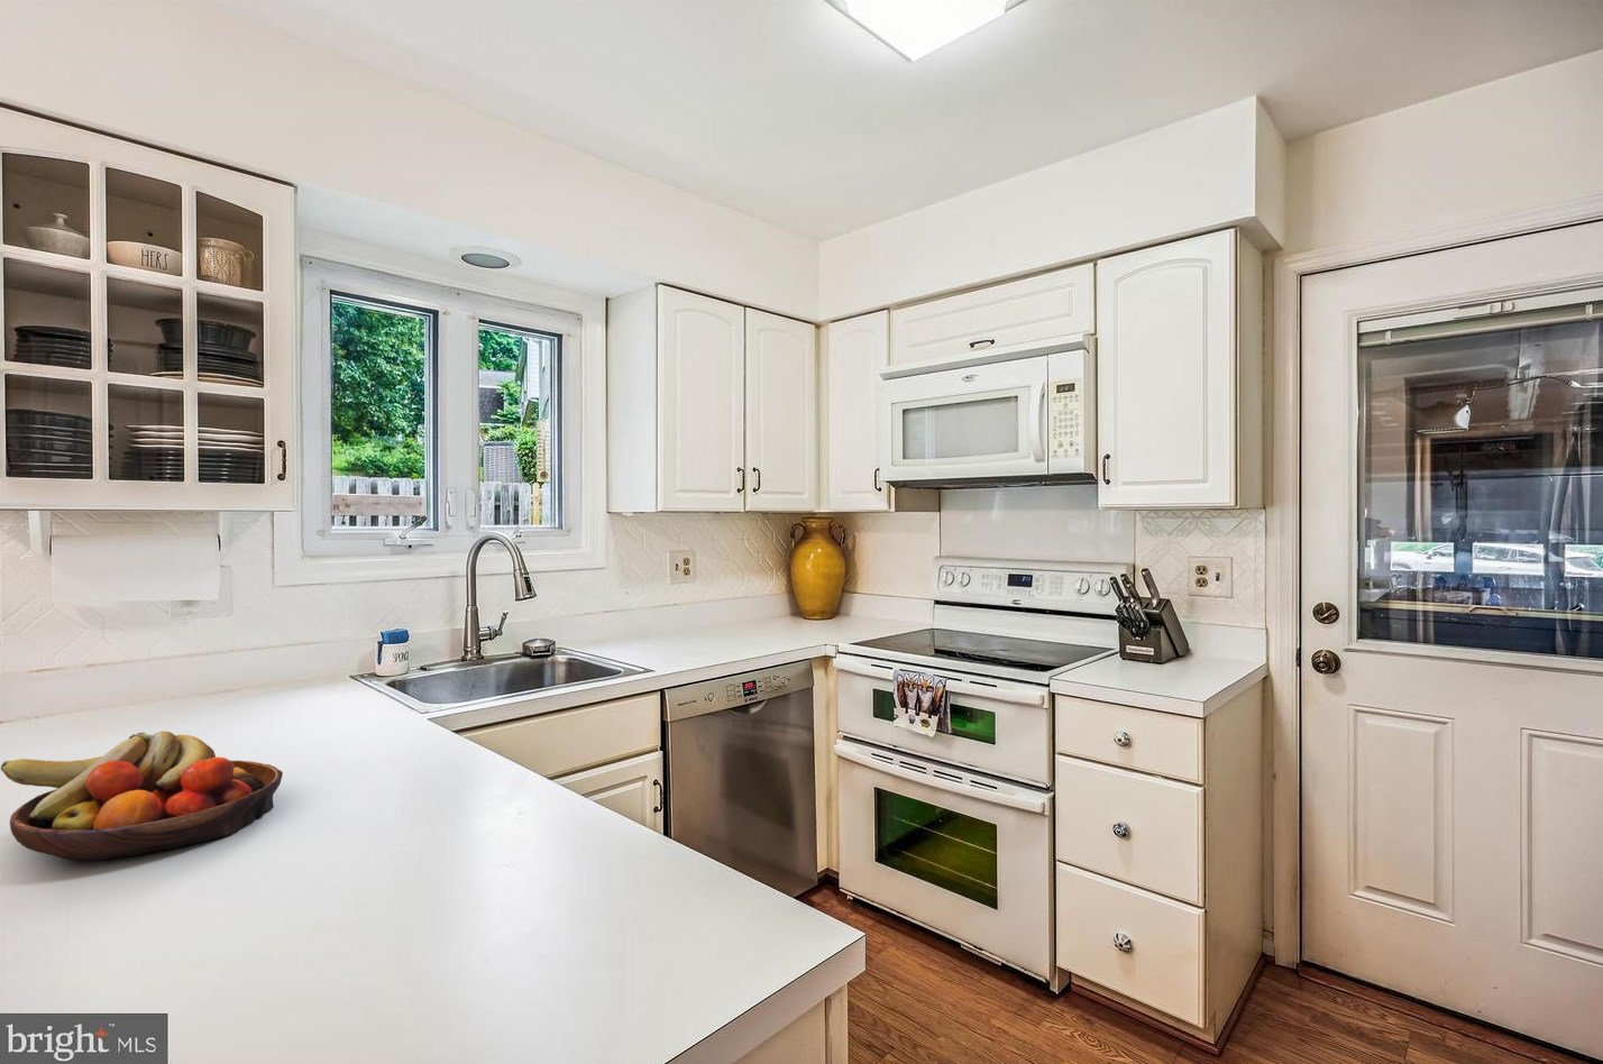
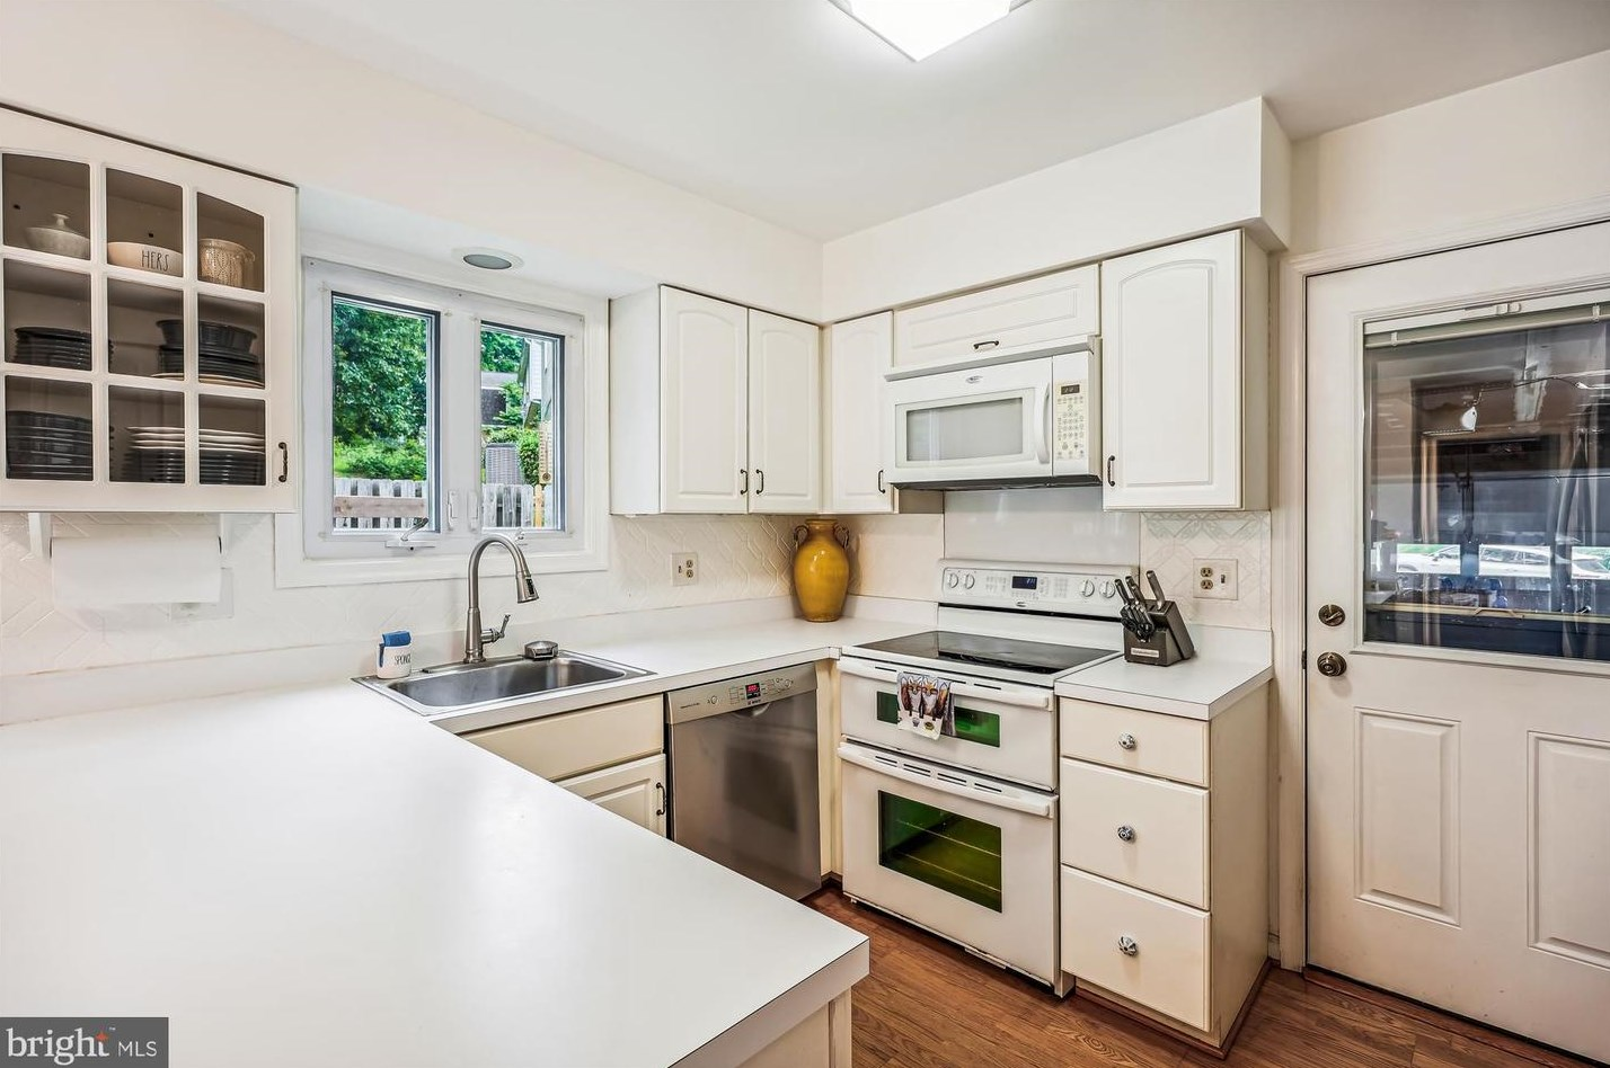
- fruit bowl (154, 783)
